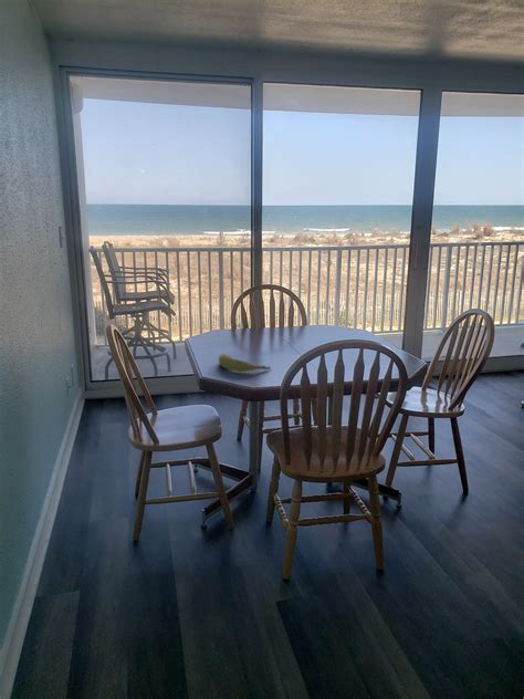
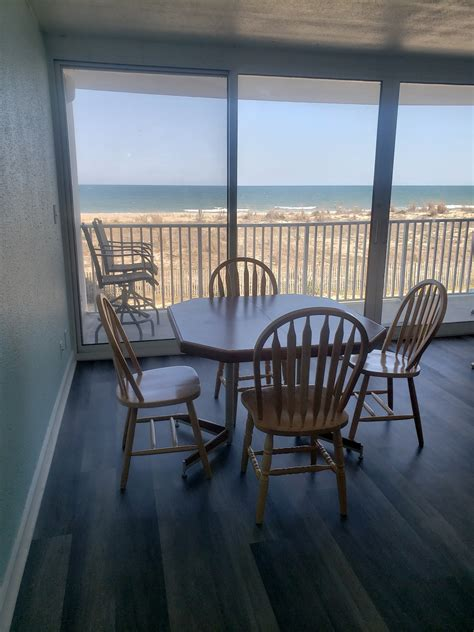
- banana (243, 361)
